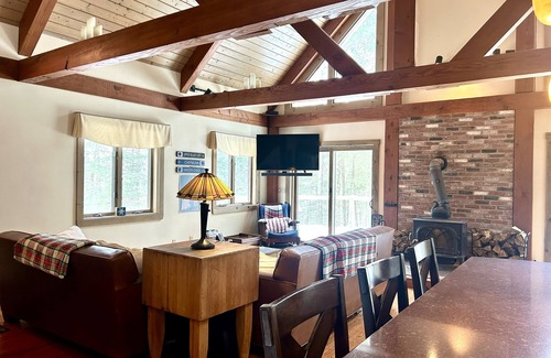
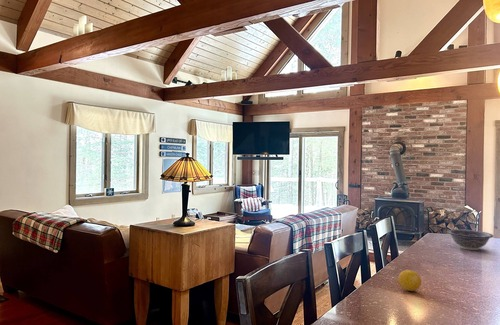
+ fruit (409, 280)
+ decorative bowl (469, 240)
